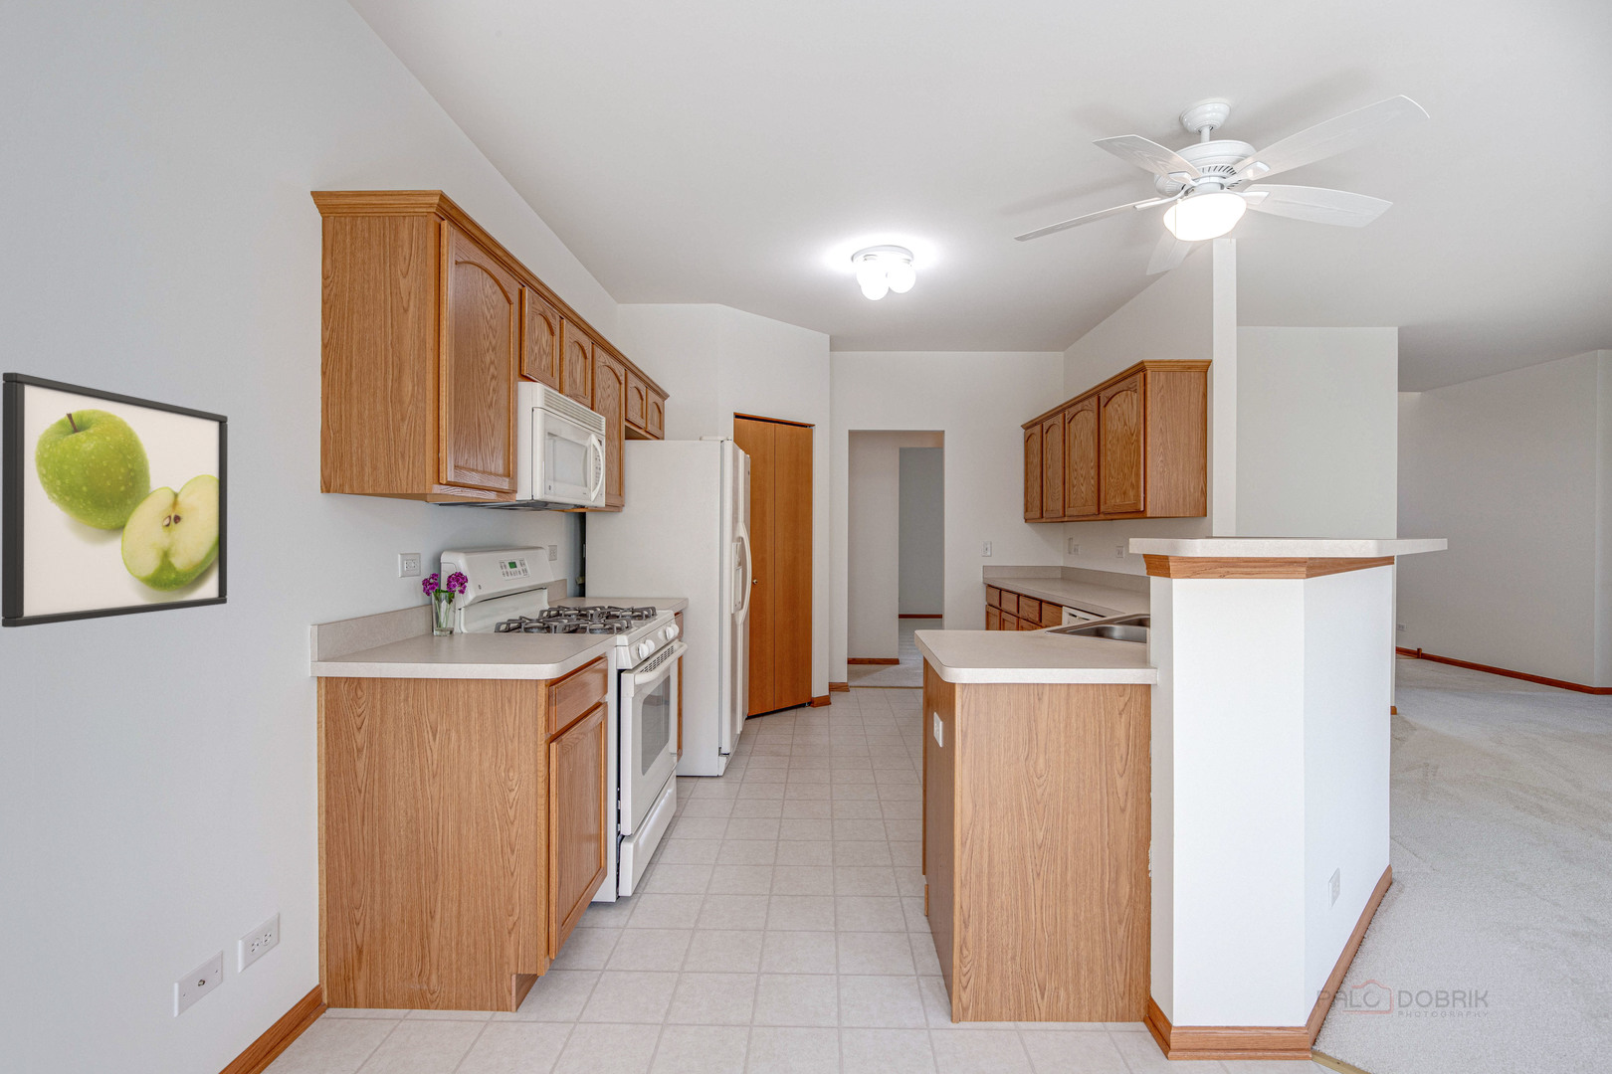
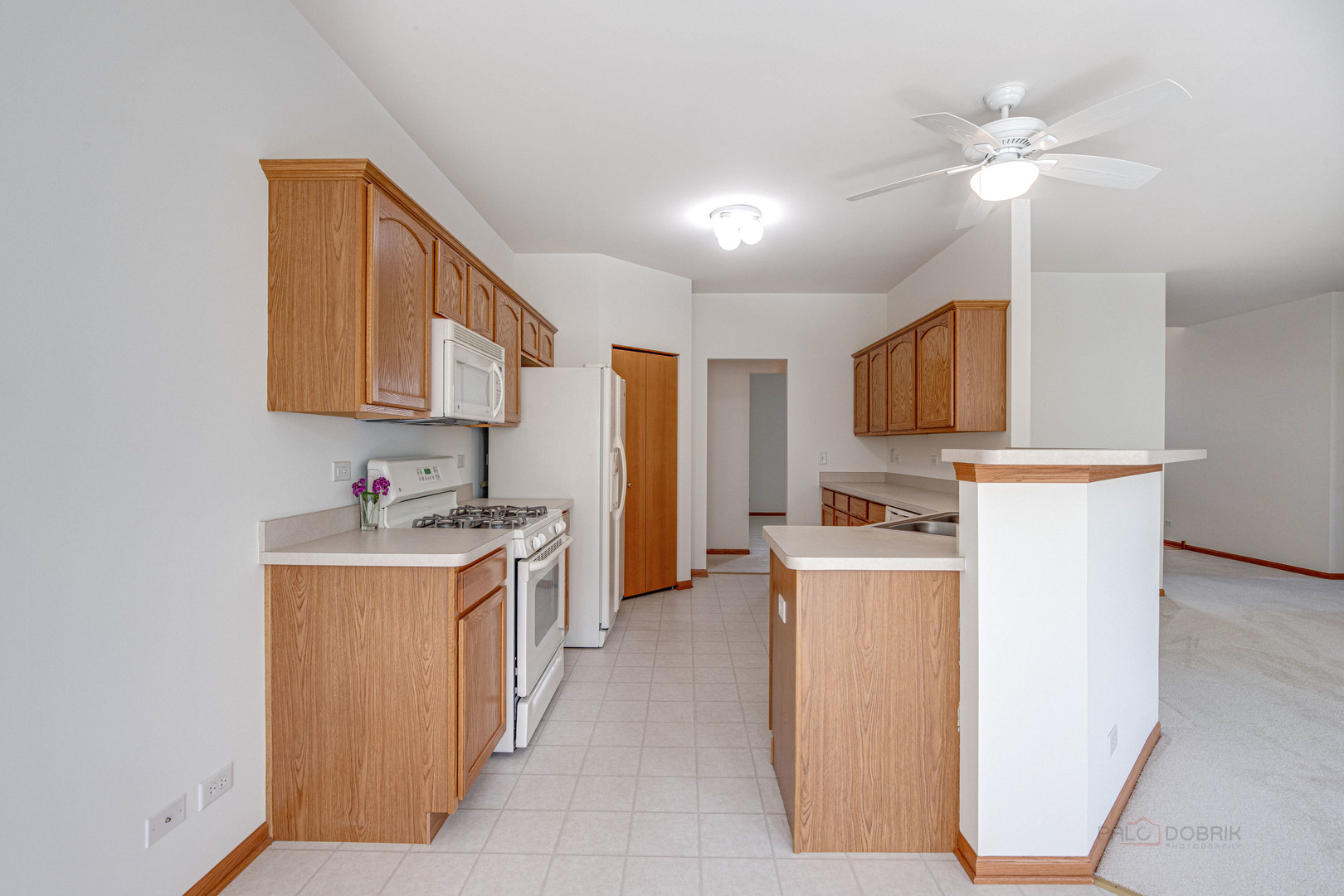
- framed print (132, 505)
